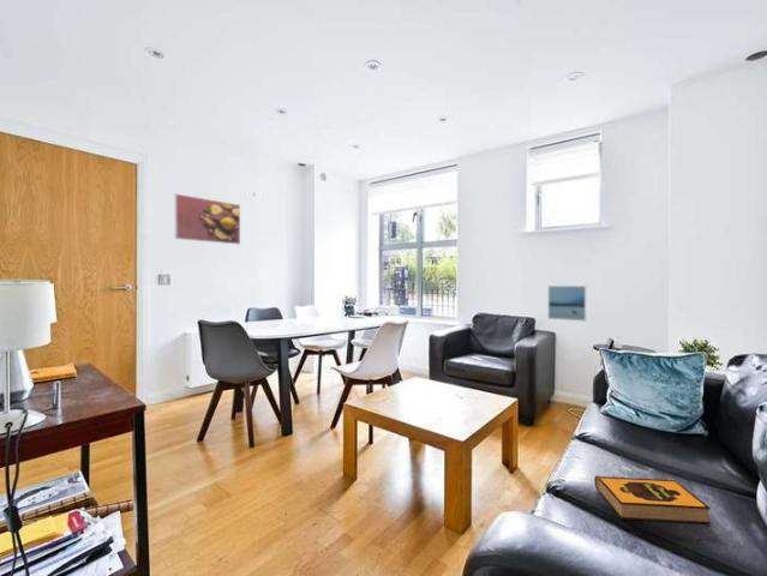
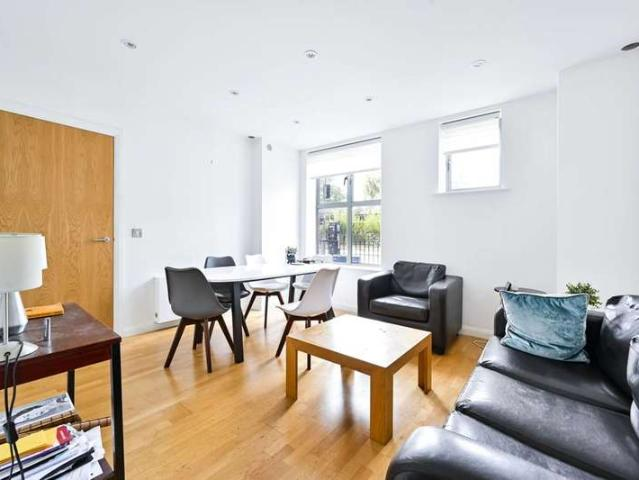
- hardback book (647, 496)
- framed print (209, 221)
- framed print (567, 302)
